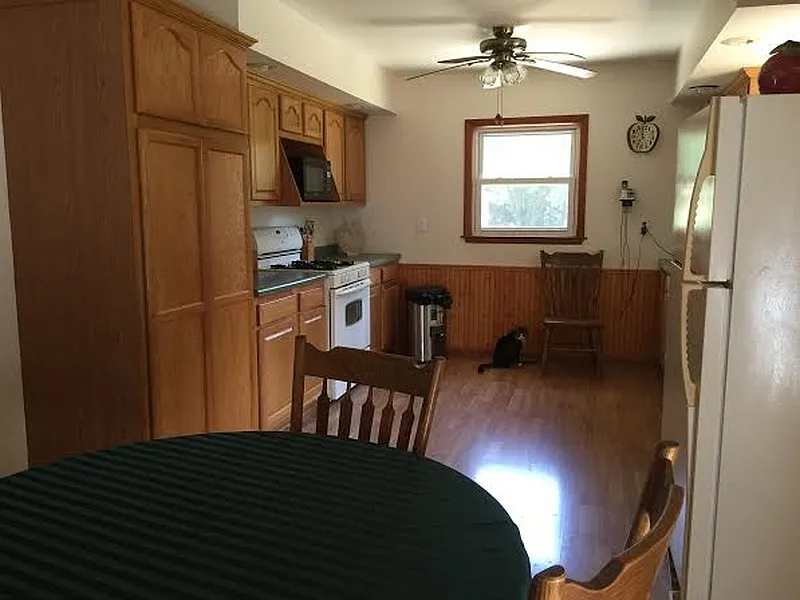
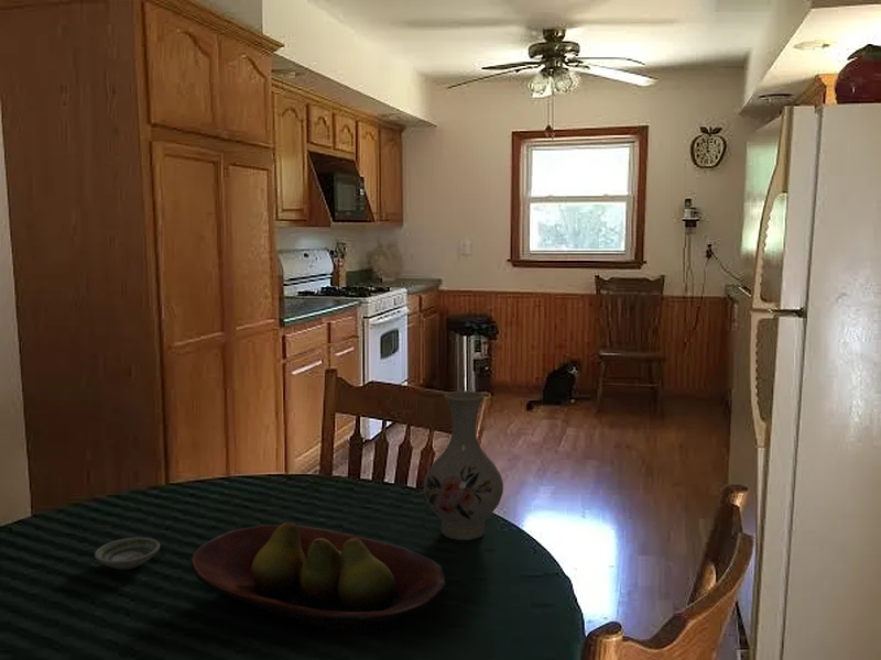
+ vase (464, 463)
+ saucer (128, 556)
+ fruit bowl (315, 568)
